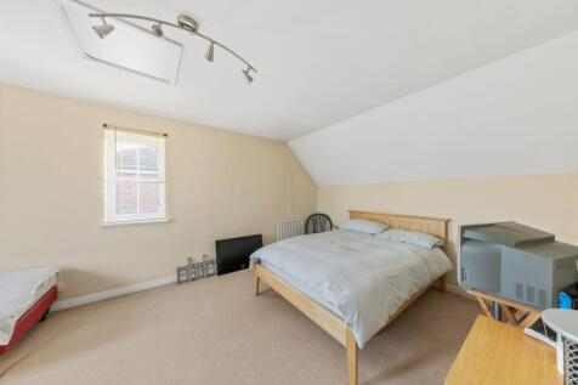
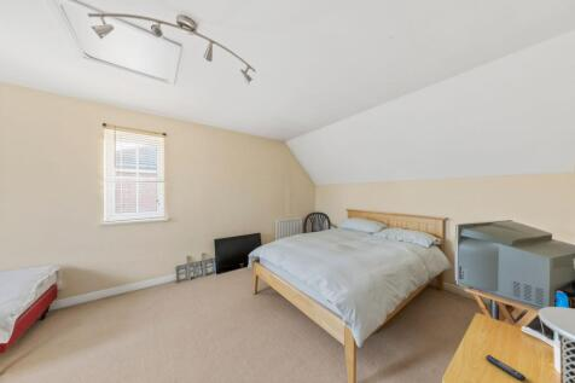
+ usb stick (504, 366)
